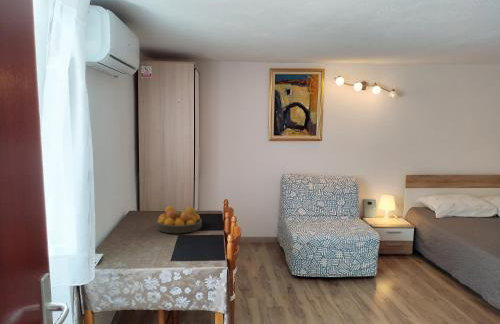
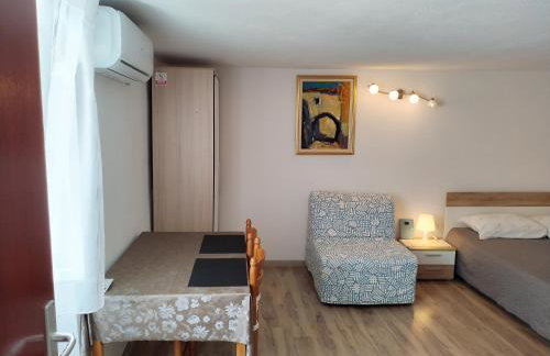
- fruit bowl (179, 217)
